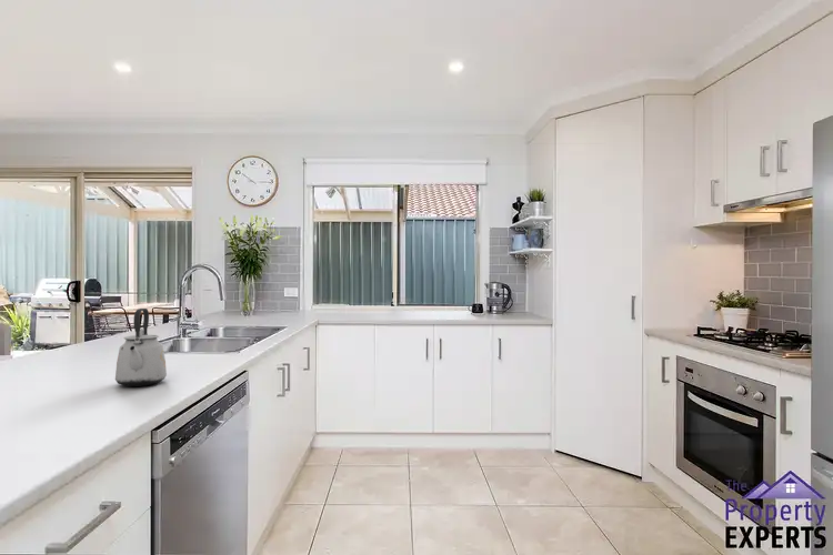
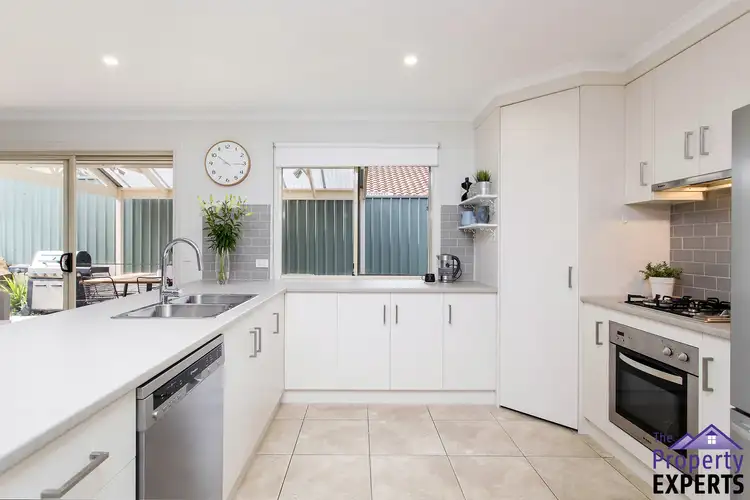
- kettle (139, 346)
